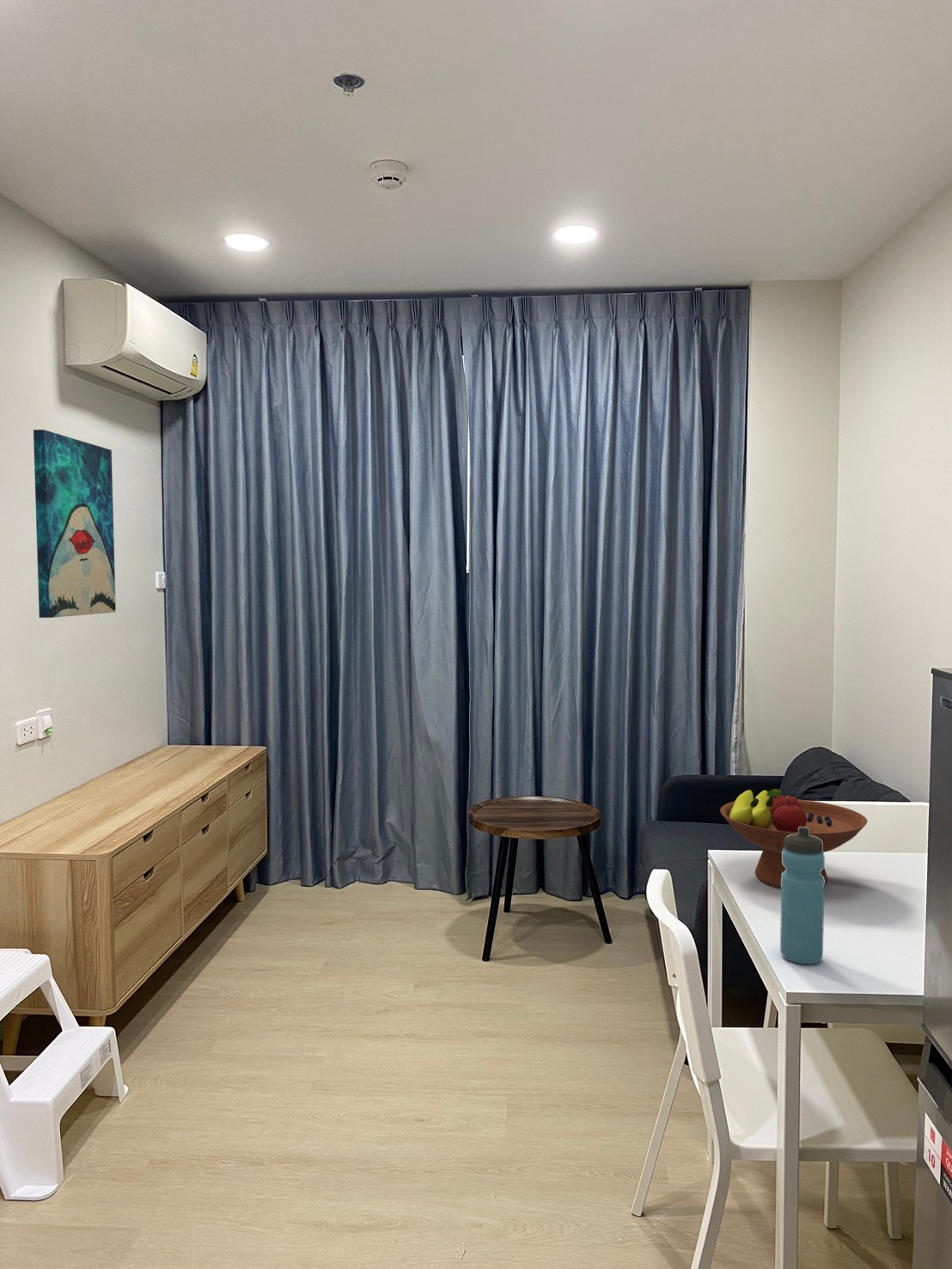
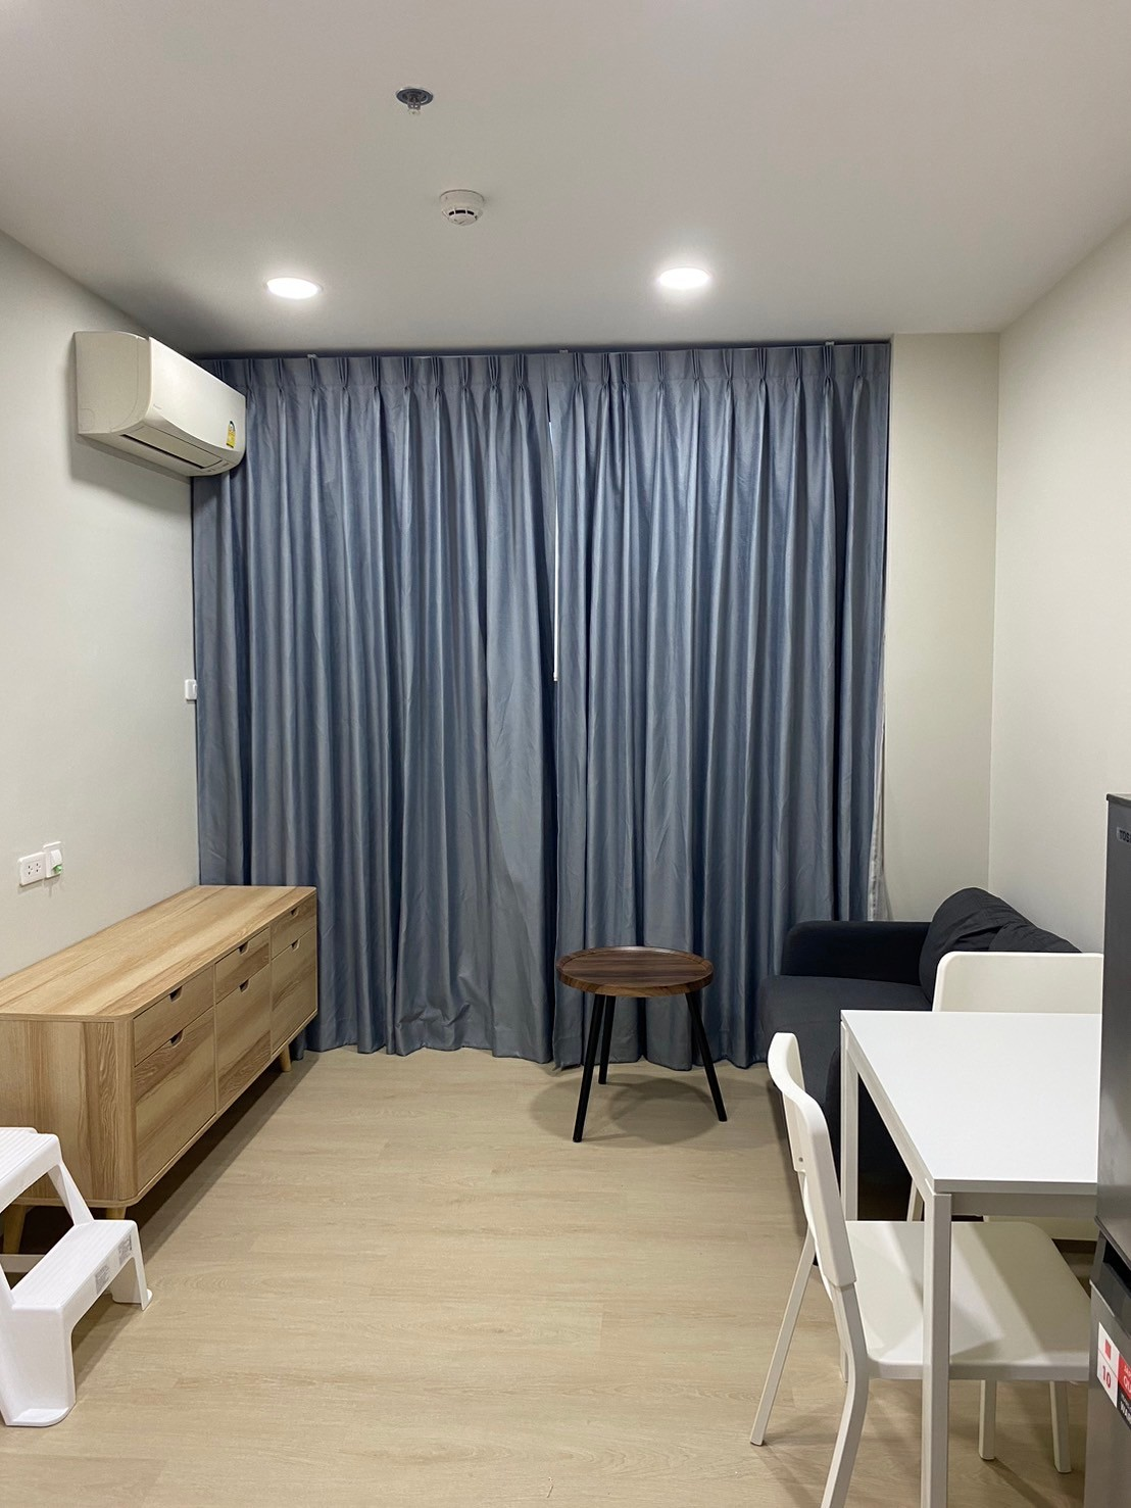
- water bottle (802, 892)
- fruit bowl (791, 833)
- wall art (77, 528)
